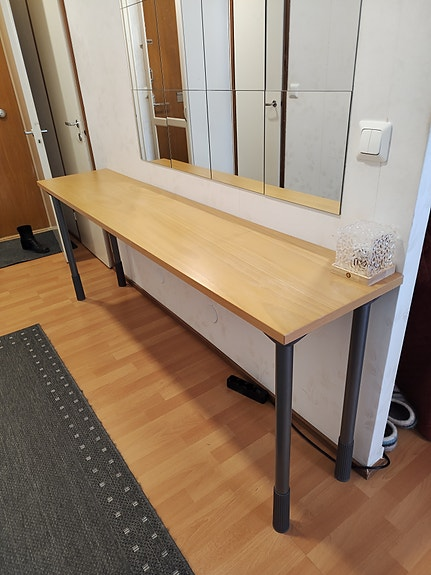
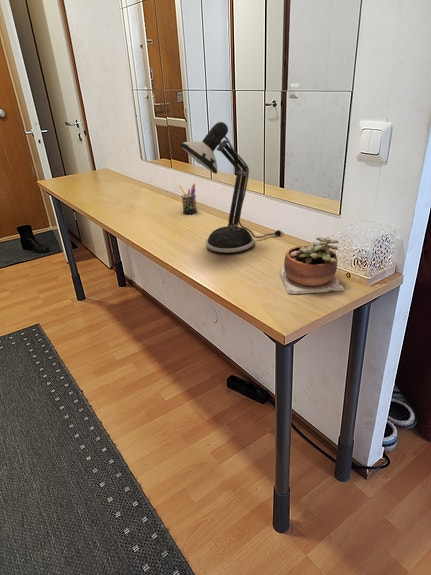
+ desk lamp (234, 187)
+ pen holder (190, 197)
+ succulent plant (310, 259)
